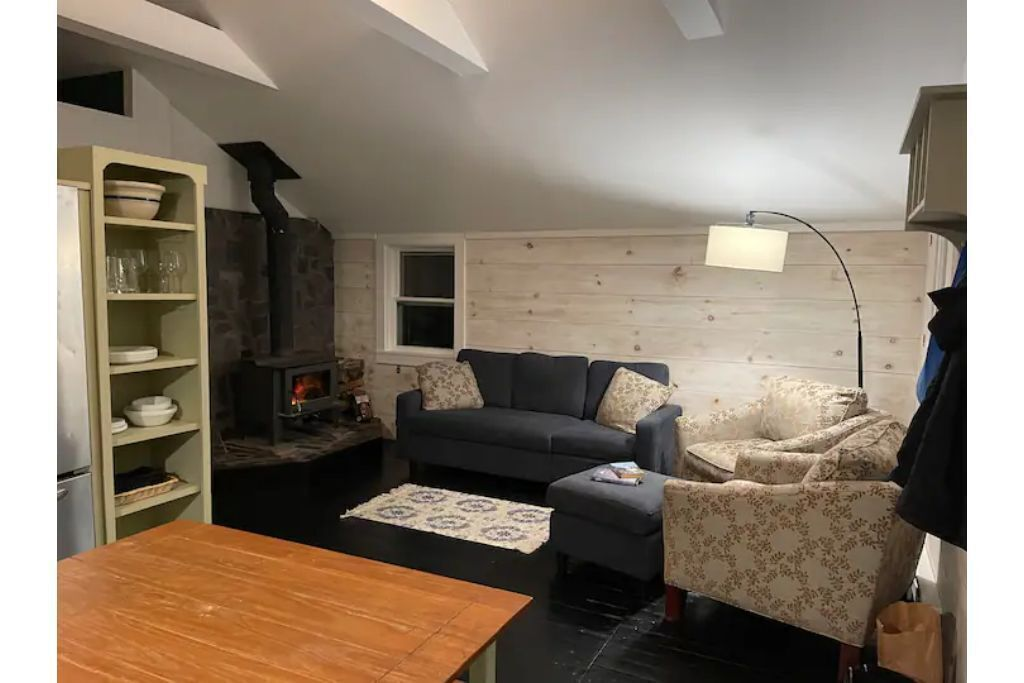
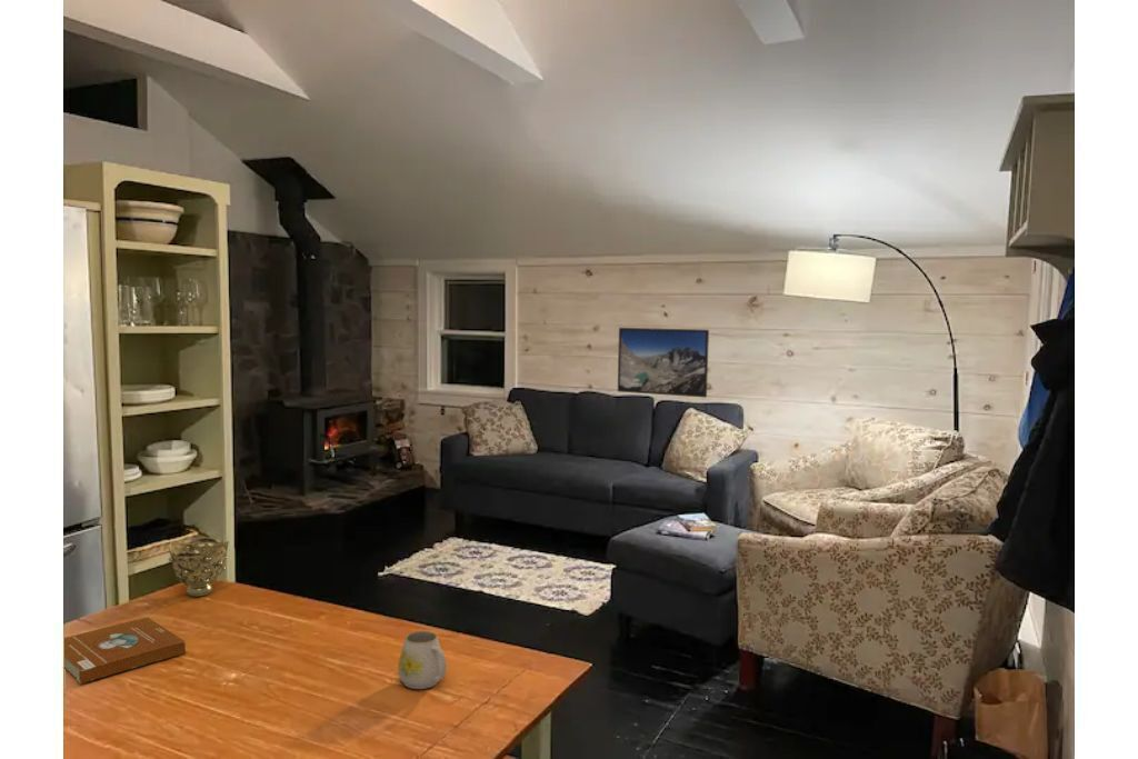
+ decorative bowl (199, 568)
+ book (117, 647)
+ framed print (661, 361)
+ mug (425, 660)
